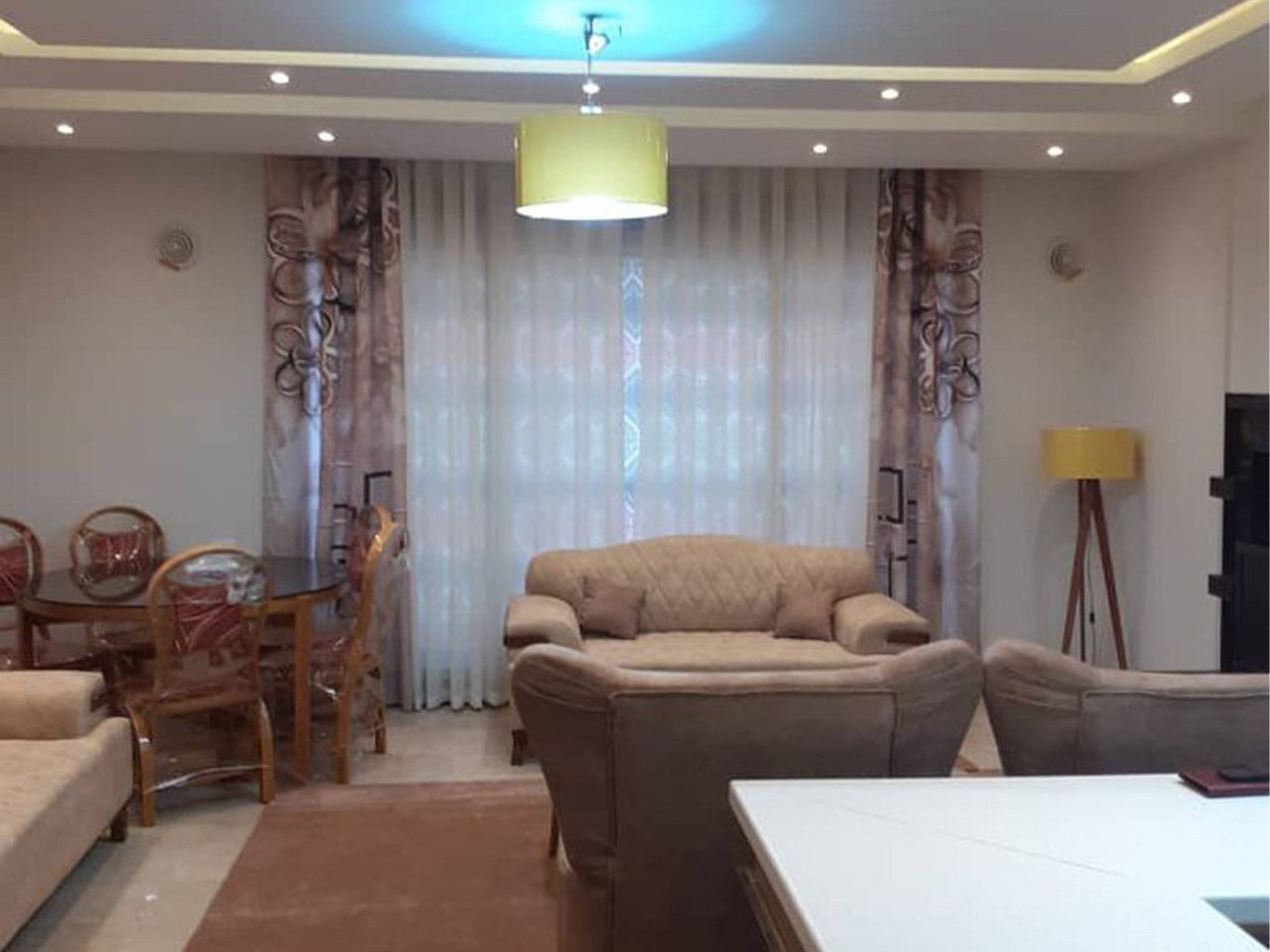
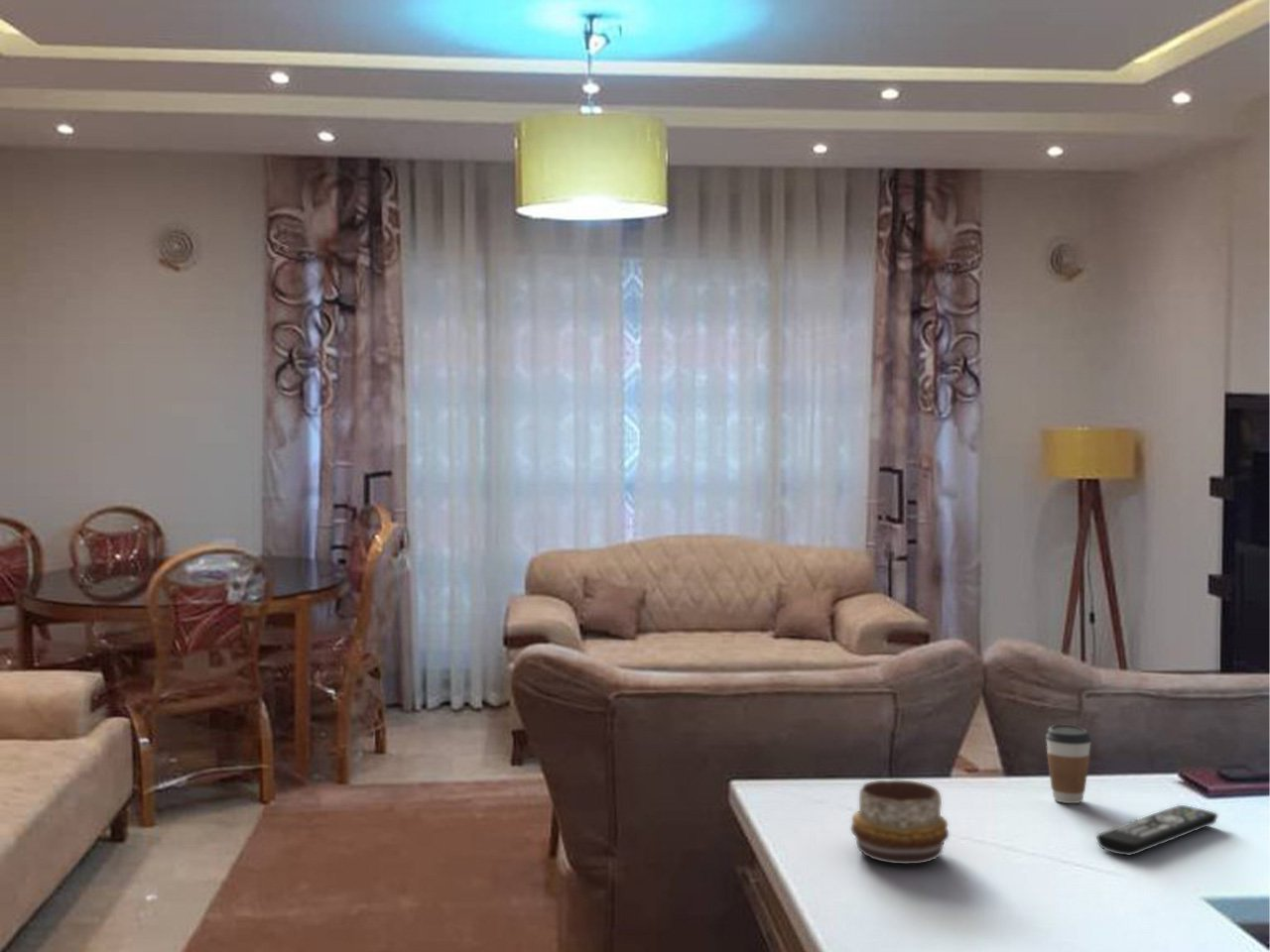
+ remote control (1158, 829)
+ decorative bowl (899, 821)
+ coffee cup (1068, 764)
